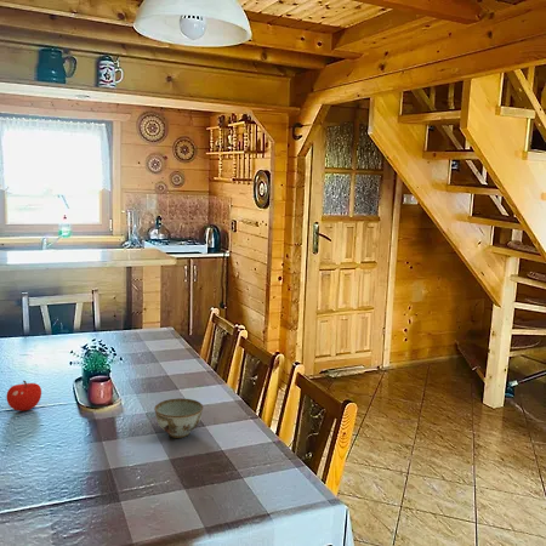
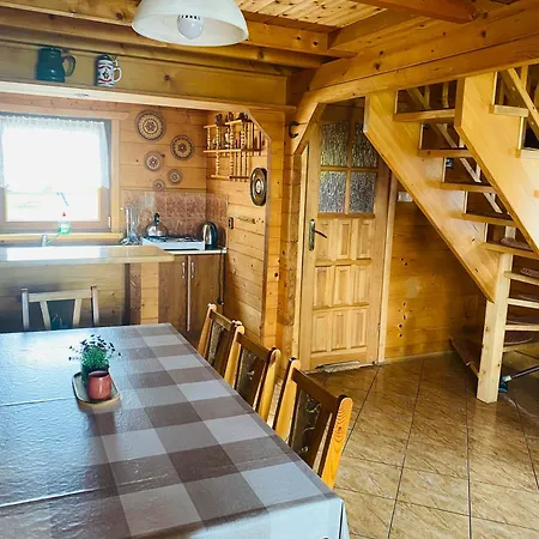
- fruit (23, 394)
- bowl (178, 420)
